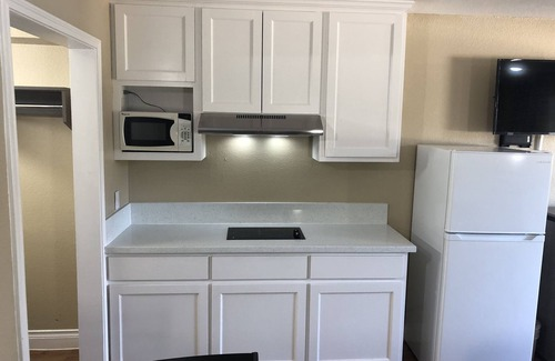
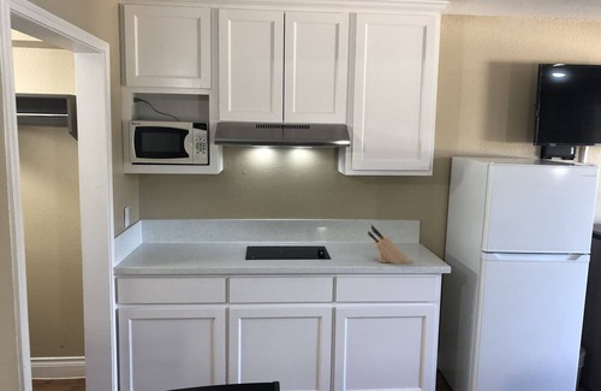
+ knife block (389, 243)
